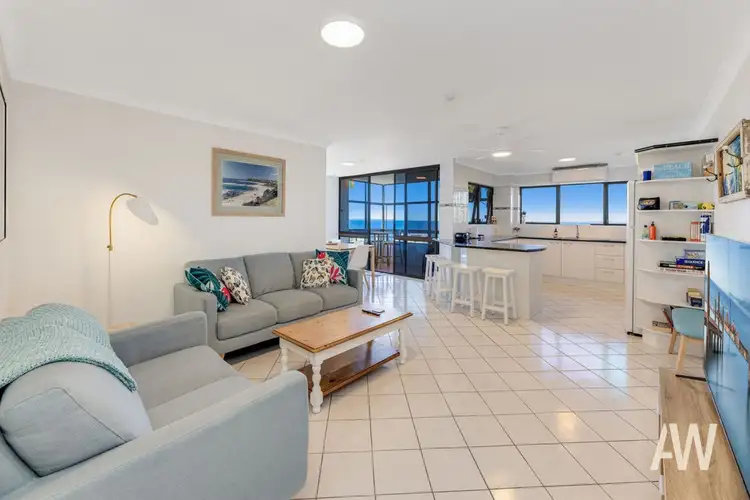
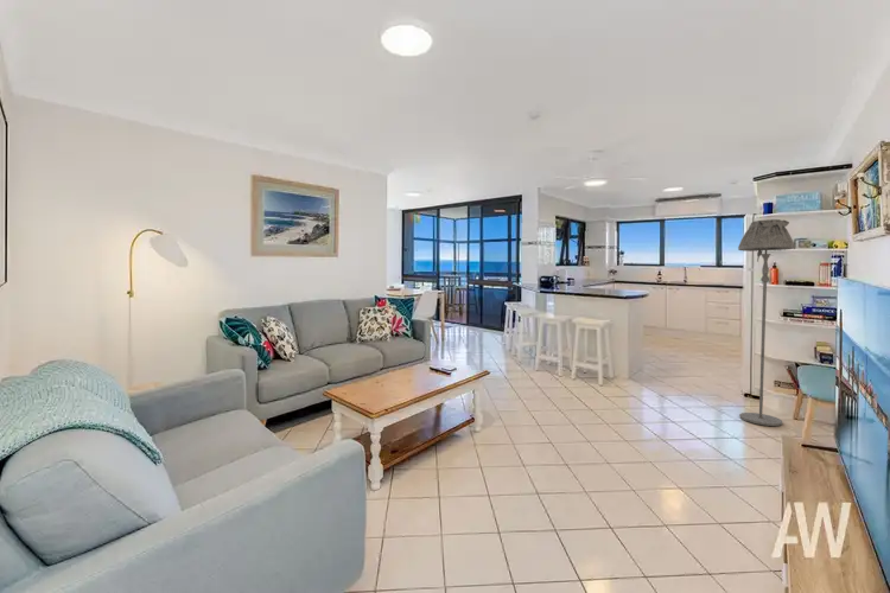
+ floor lamp (763, 320)
